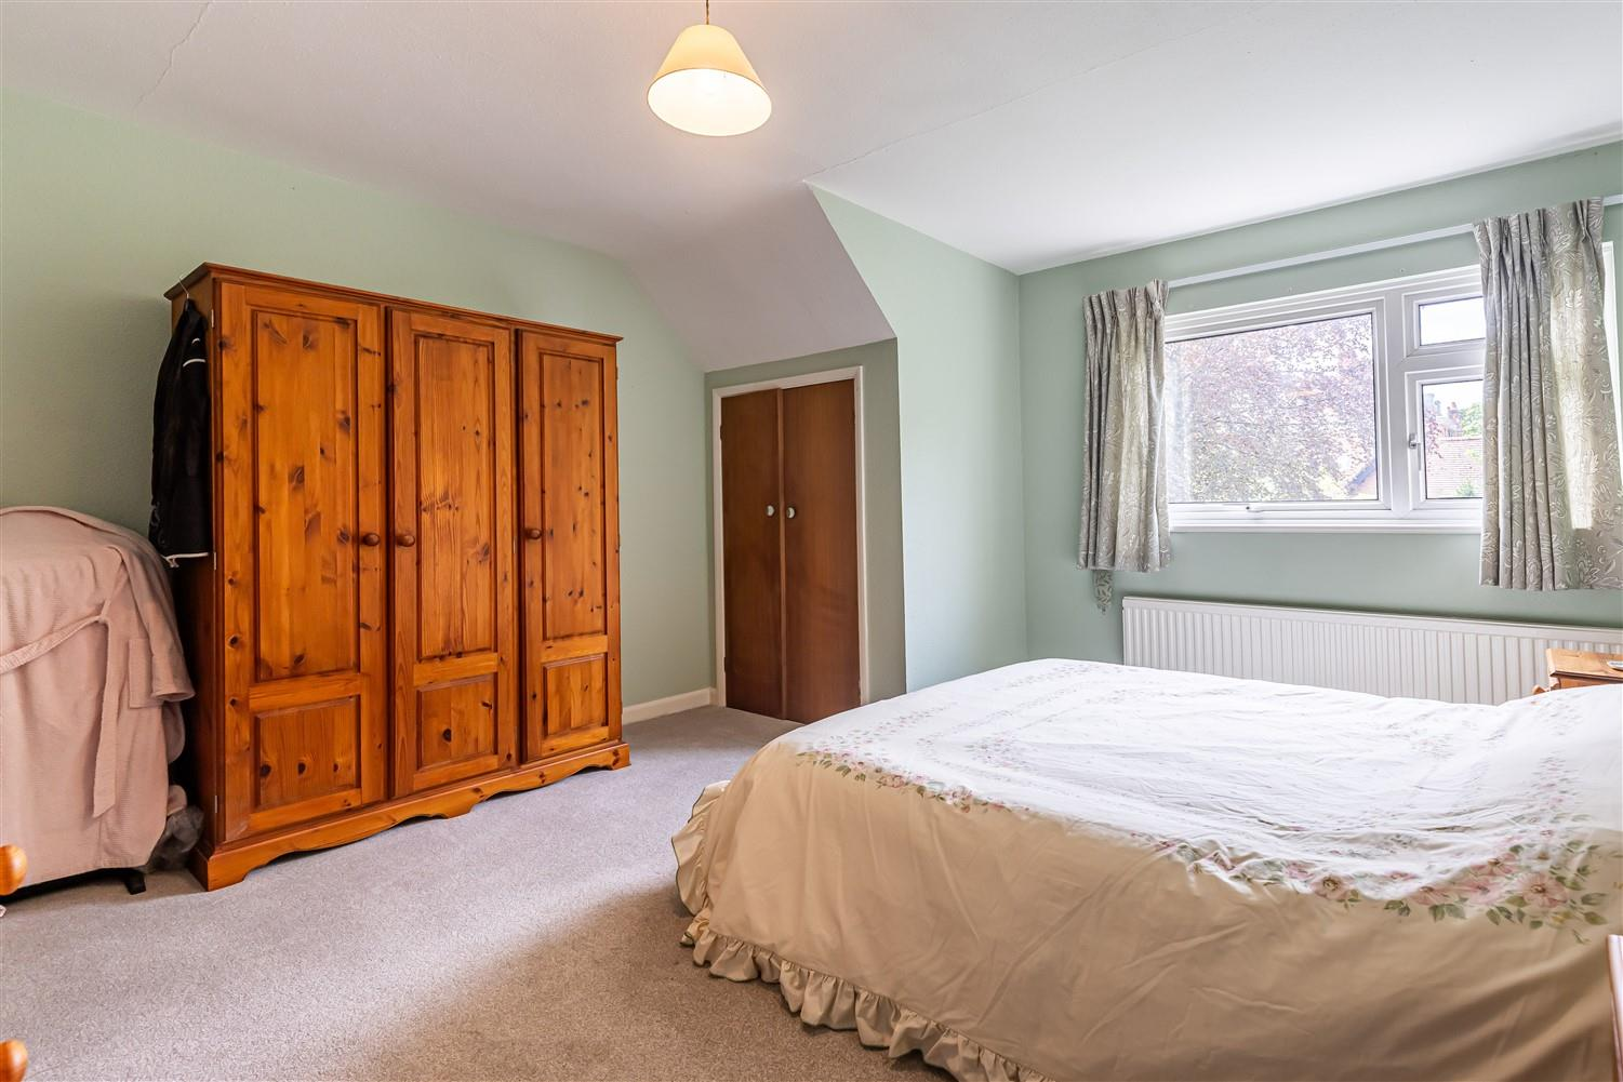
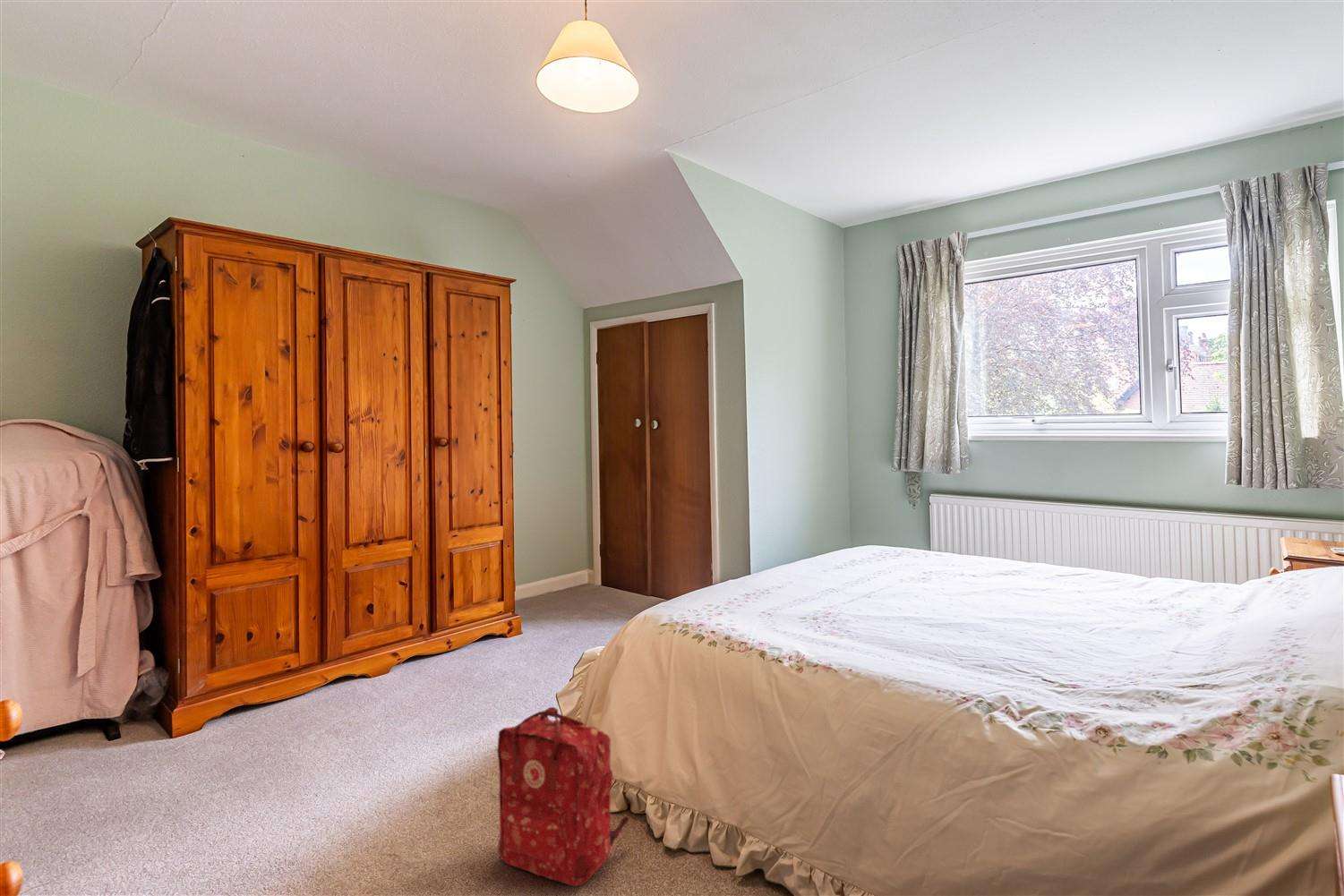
+ backpack (556, 780)
